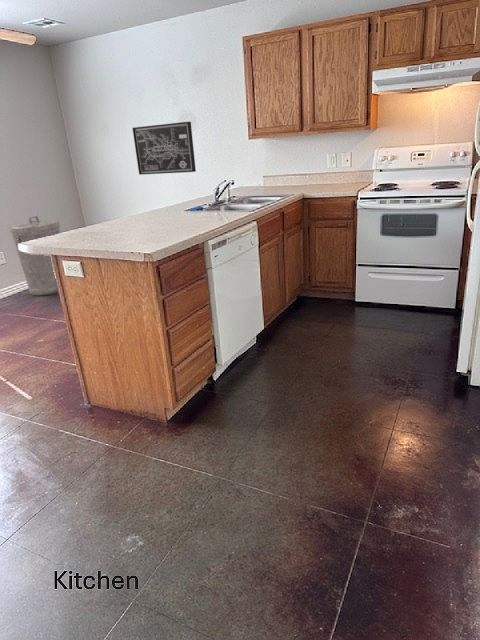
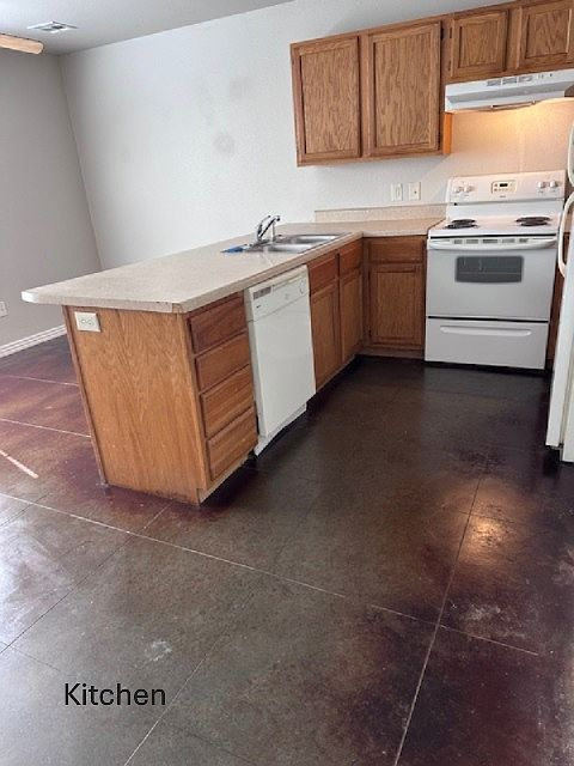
- wall art (163, 149)
- trash can (41, 255)
